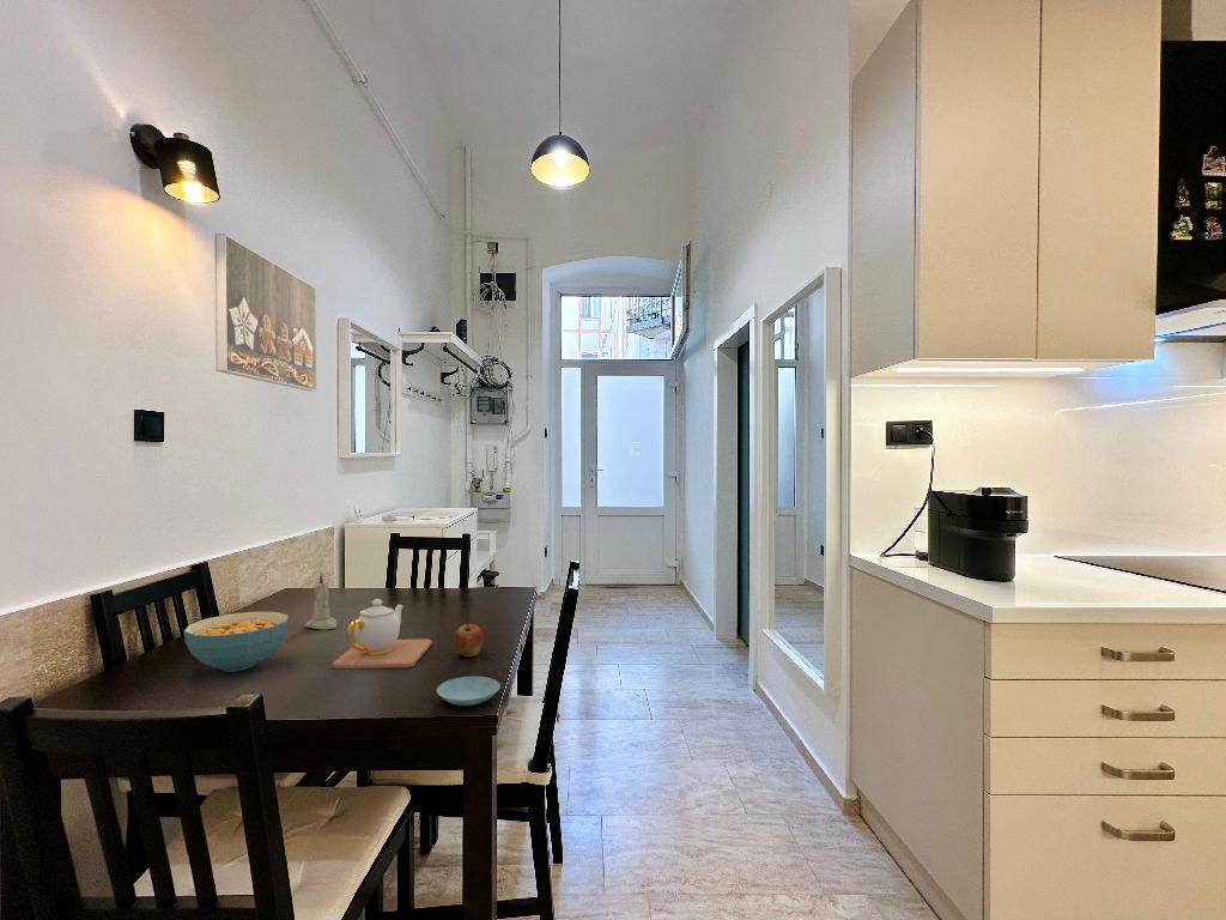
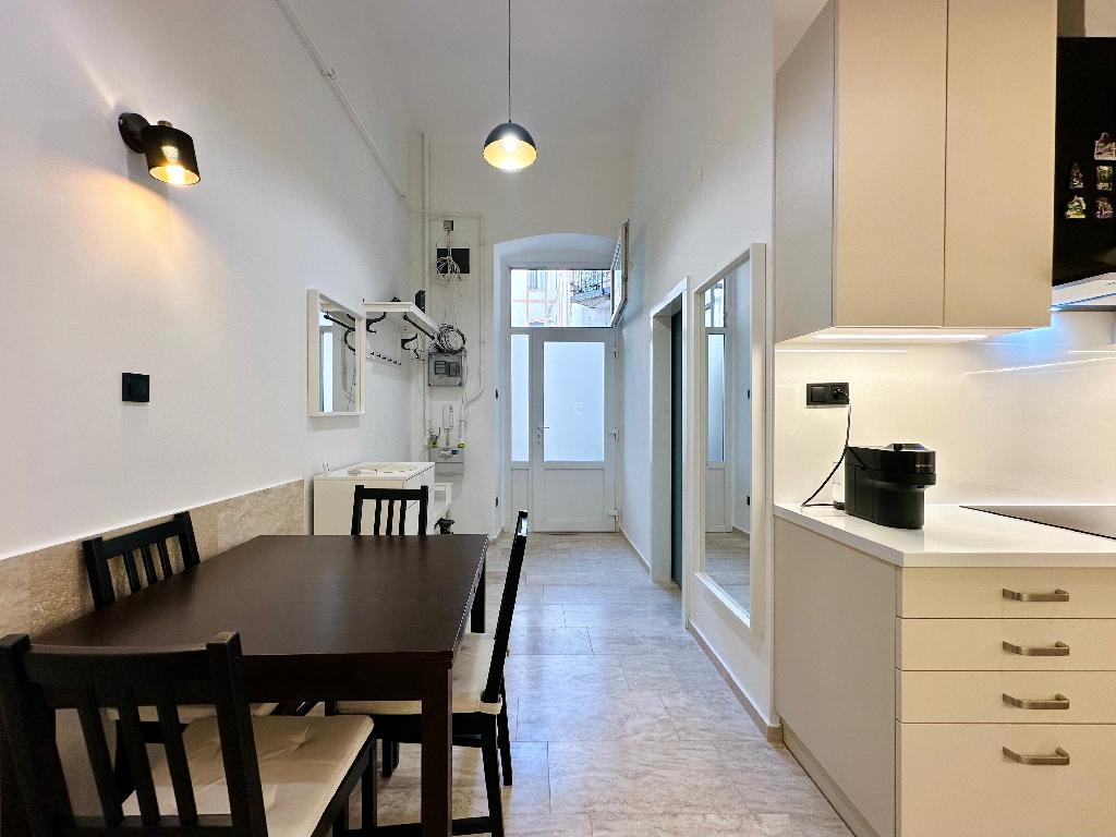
- fruit (468, 638)
- teapot (384, 627)
- cereal bowl (238, 644)
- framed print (272, 323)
- saucer (468, 692)
- candle (322, 599)
